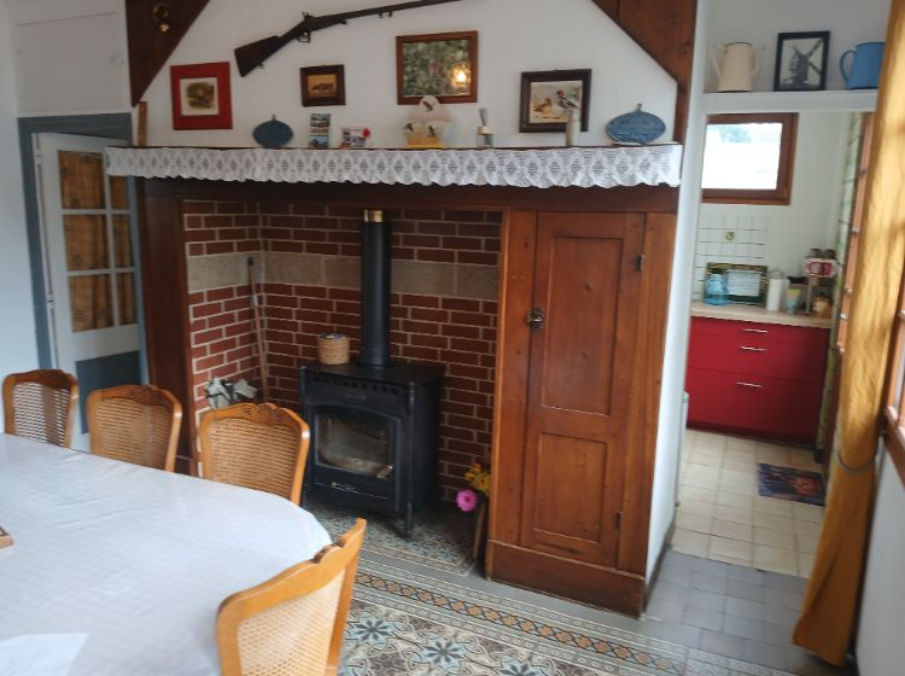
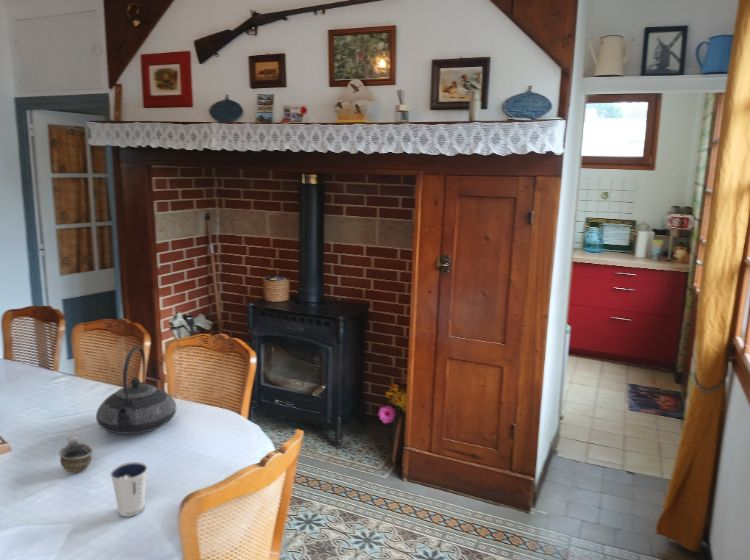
+ teapot (134, 388)
+ dixie cup (130, 490)
+ cup (77, 455)
